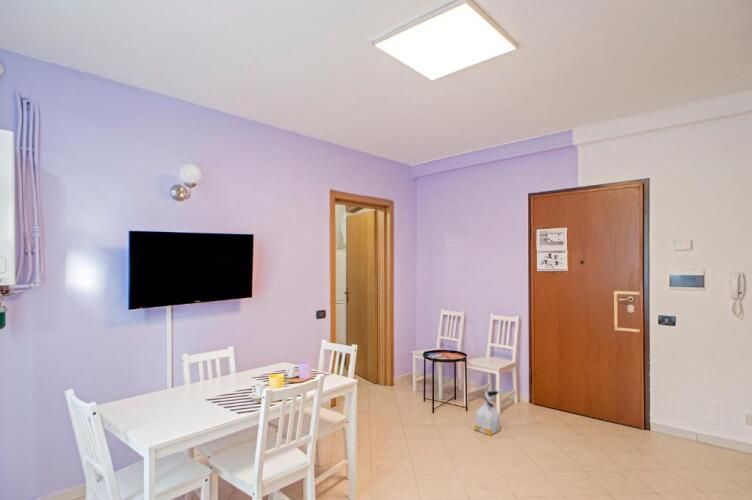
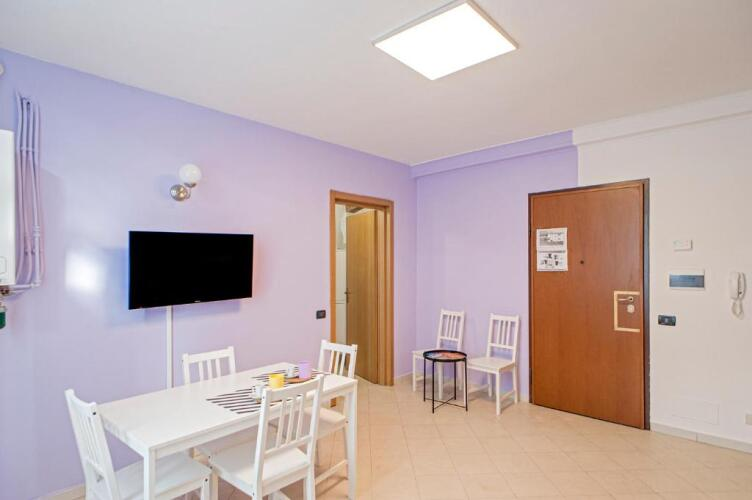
- bag (488, 409)
